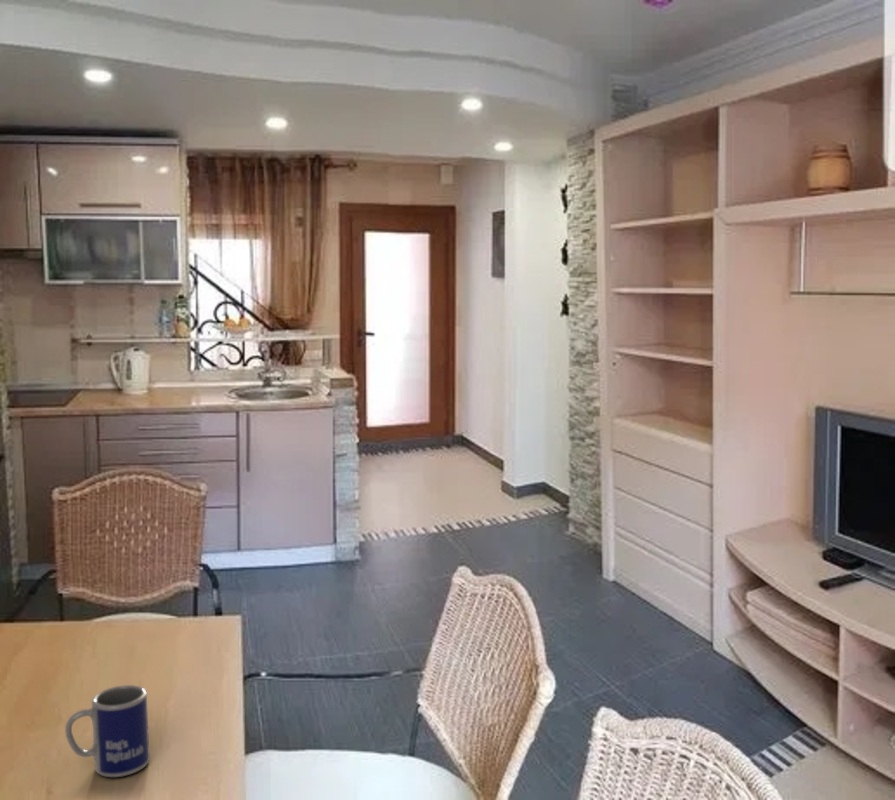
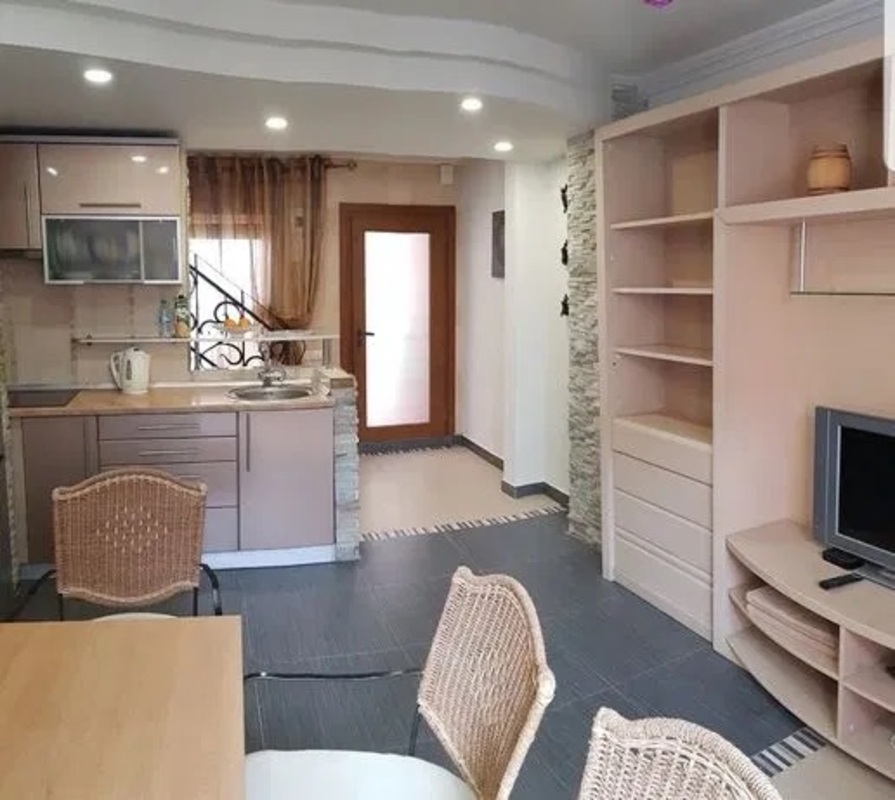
- mug (107, 732)
